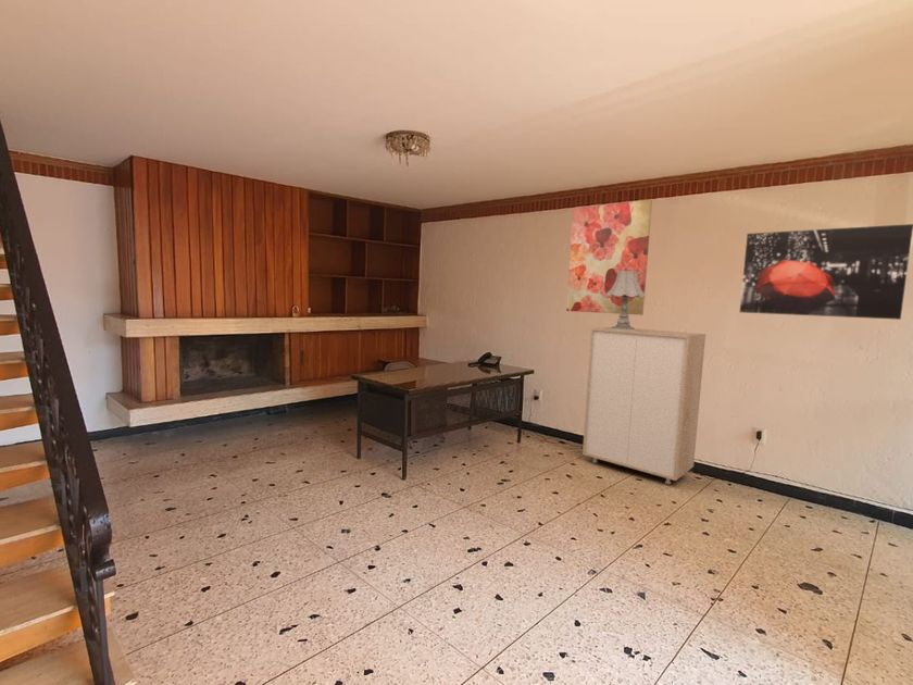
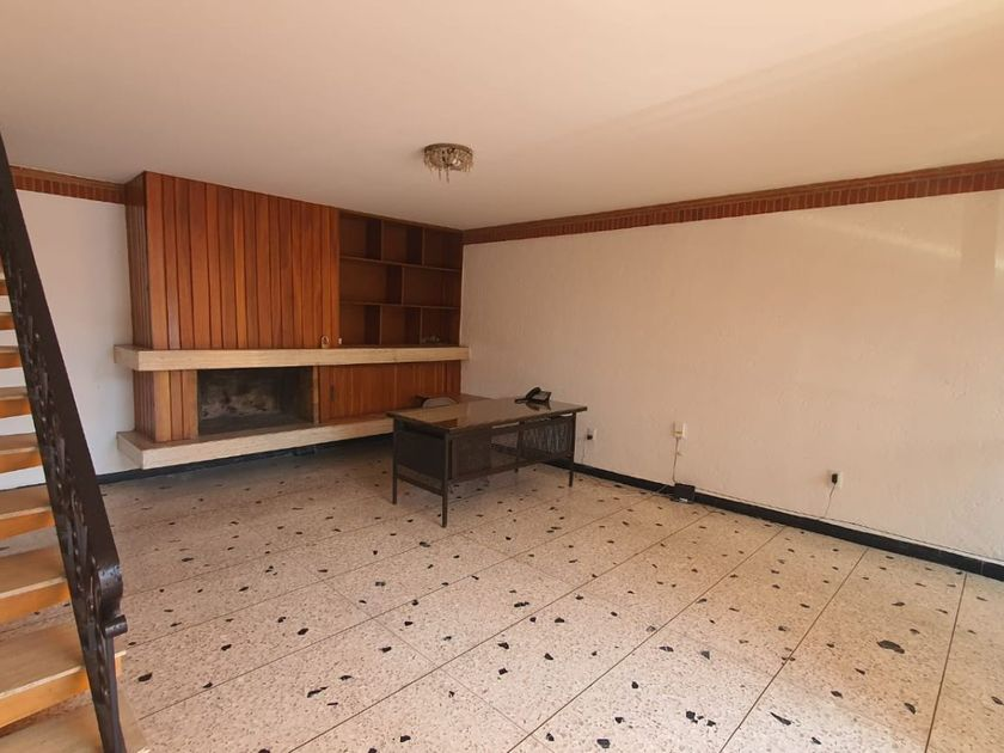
- wall art (605, 259)
- storage cabinet (641, 400)
- table lamp (625, 300)
- wall art (817, 273)
